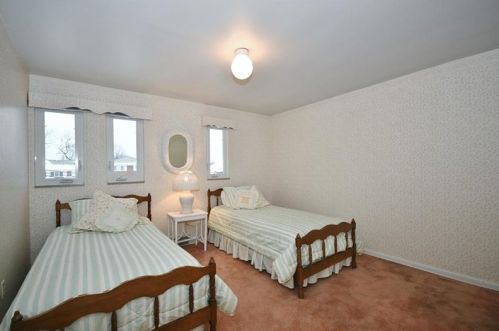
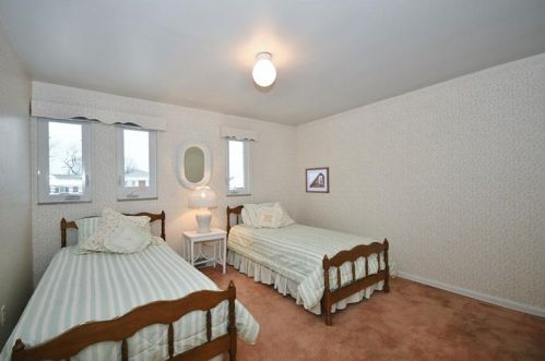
+ picture frame (317, 180)
